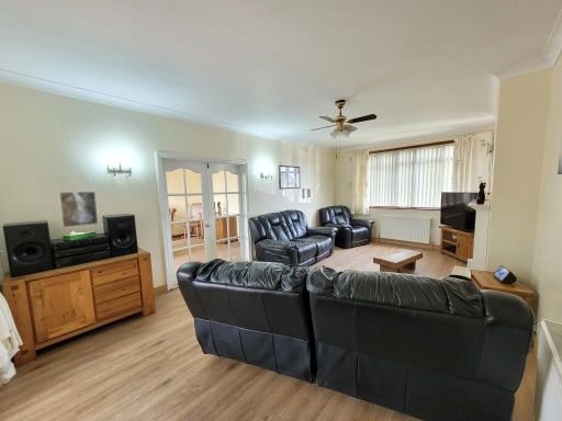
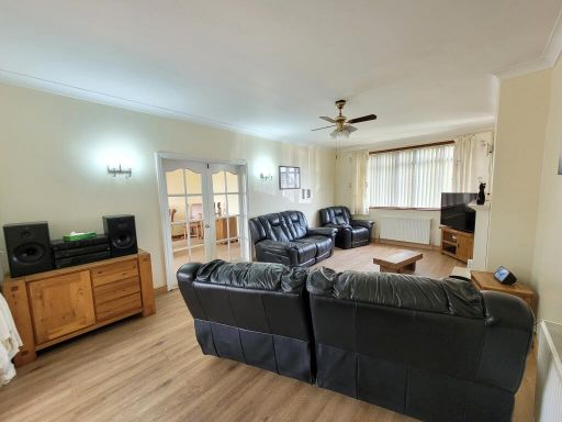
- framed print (79, 208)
